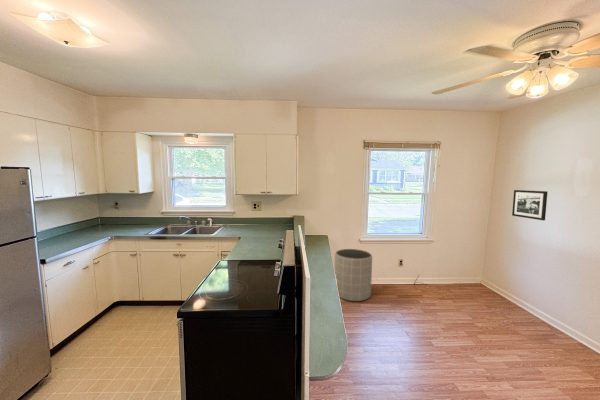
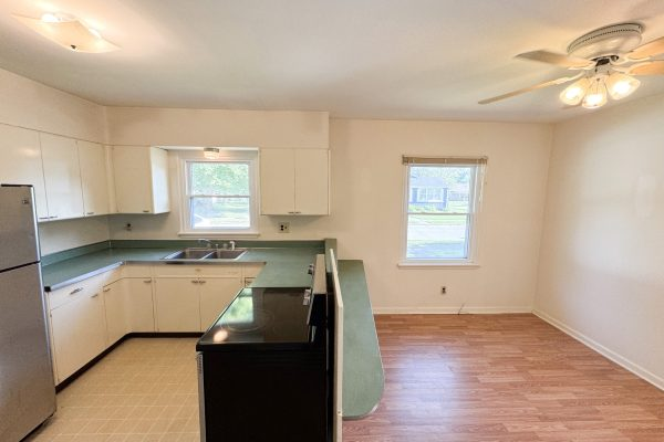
- picture frame (528, 204)
- trash can (352, 273)
